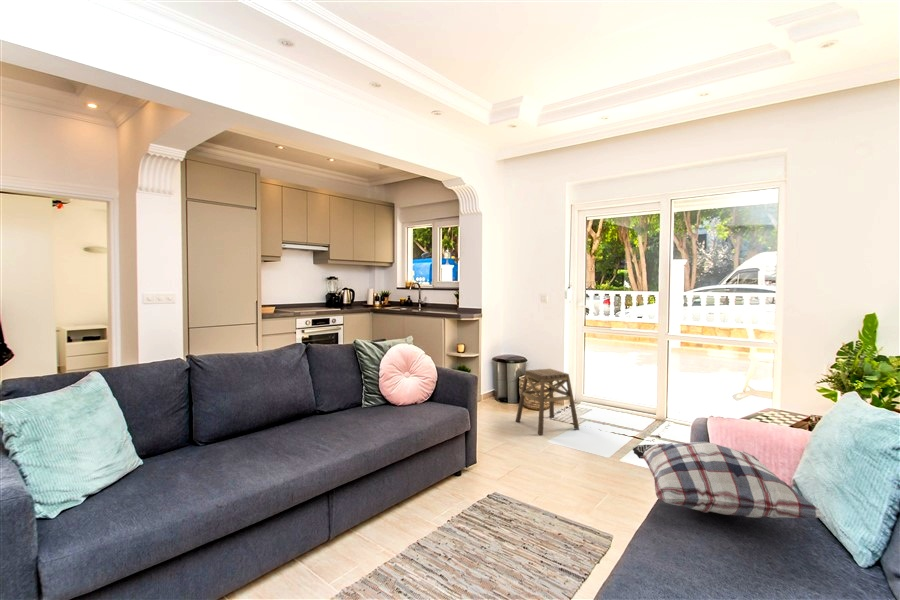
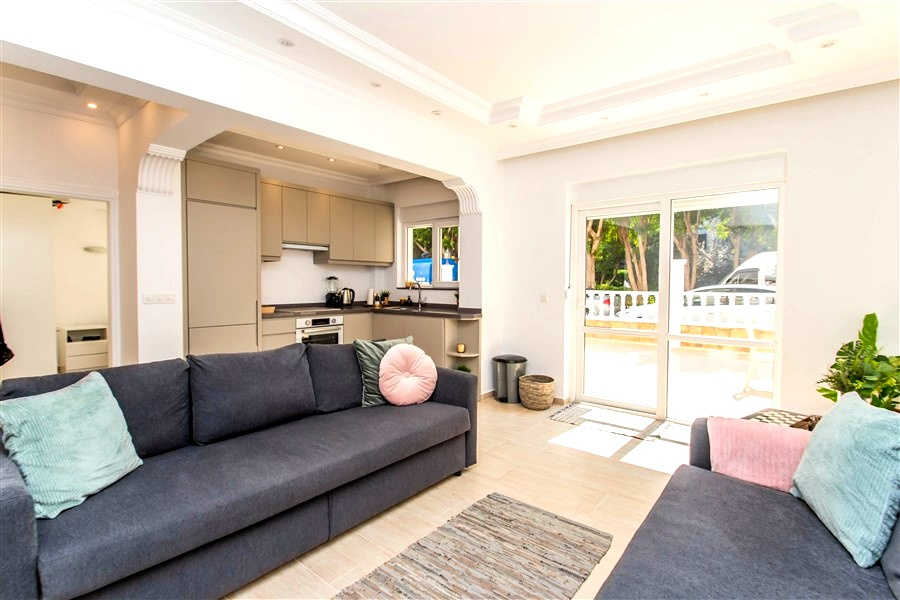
- stool (546, 398)
- cushion (711, 476)
